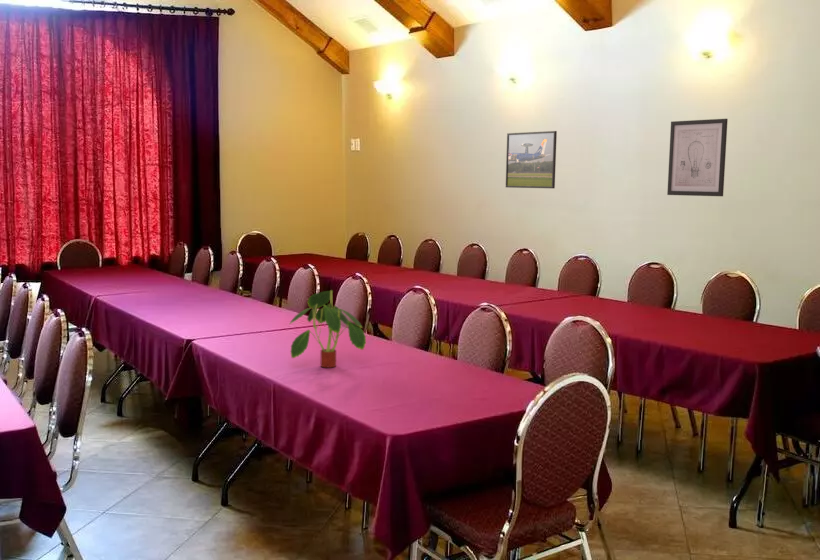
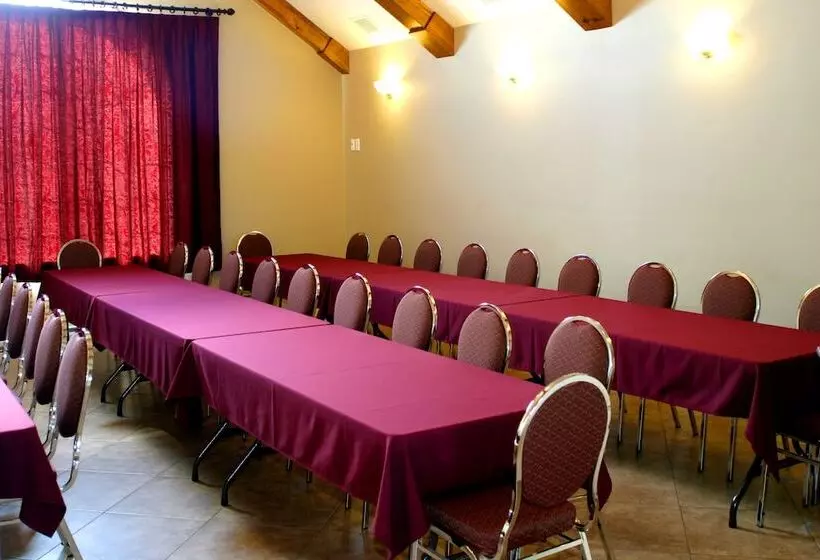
- wall art (696, 158)
- plant (320, 328)
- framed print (530, 160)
